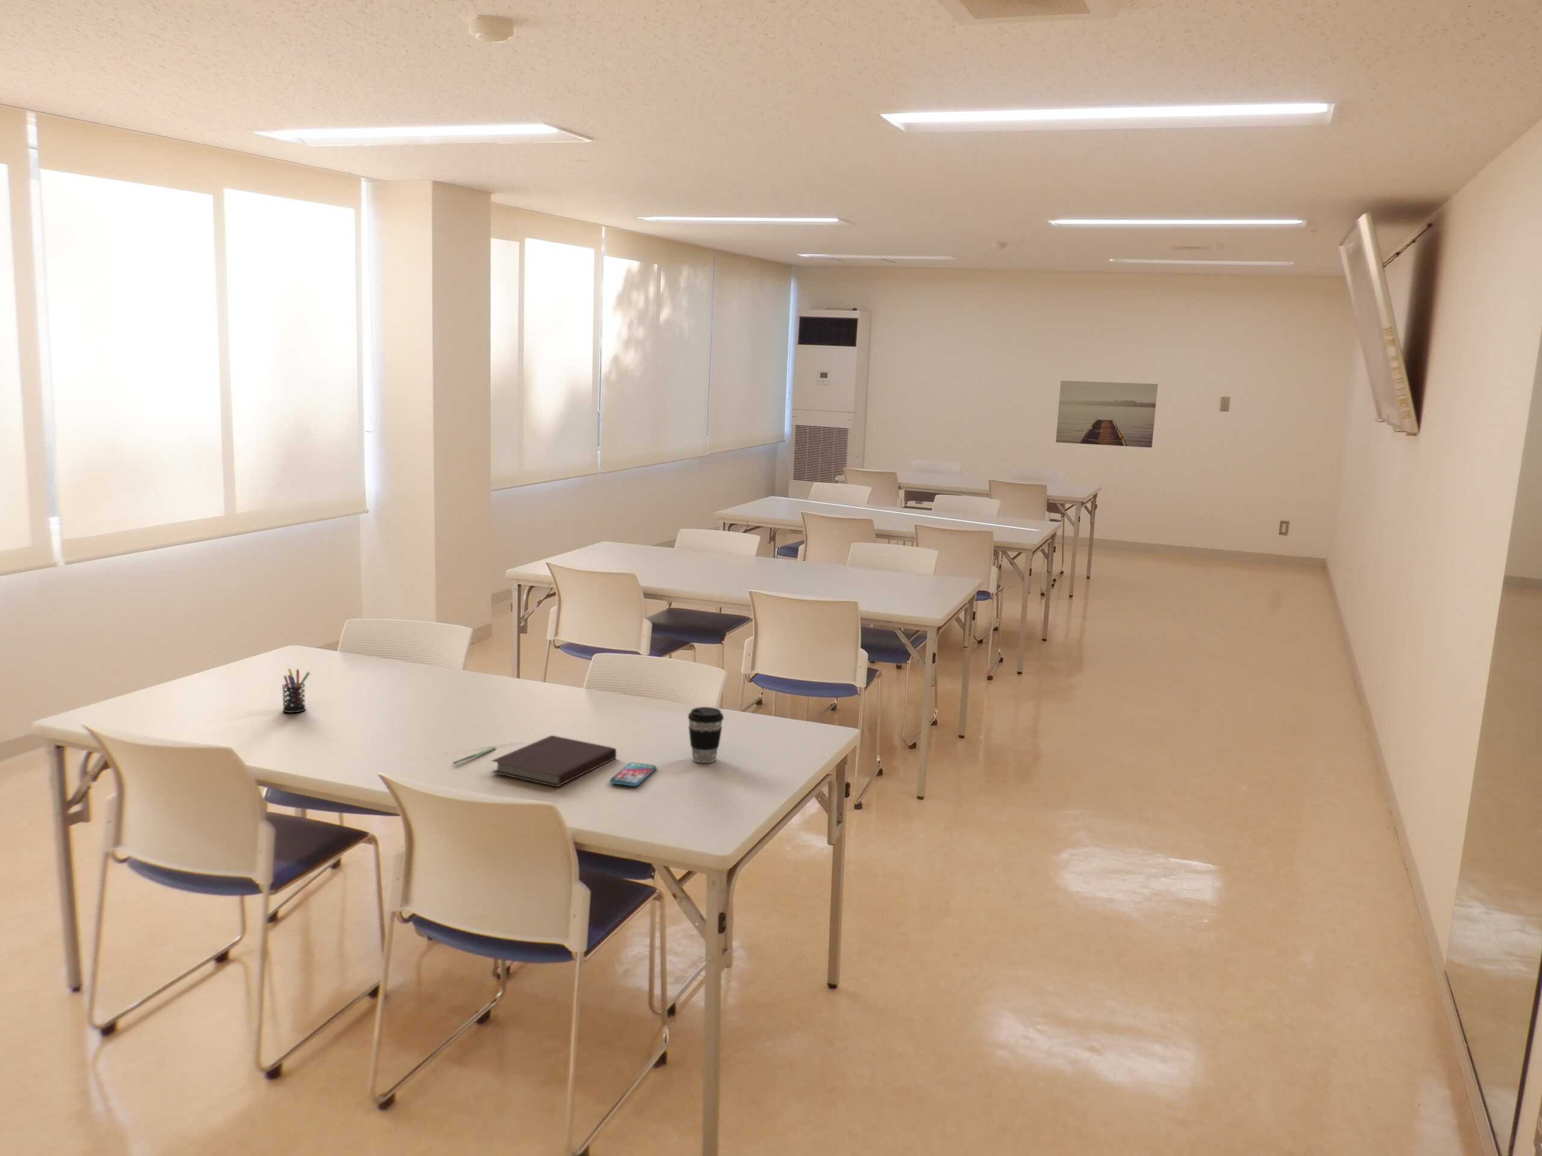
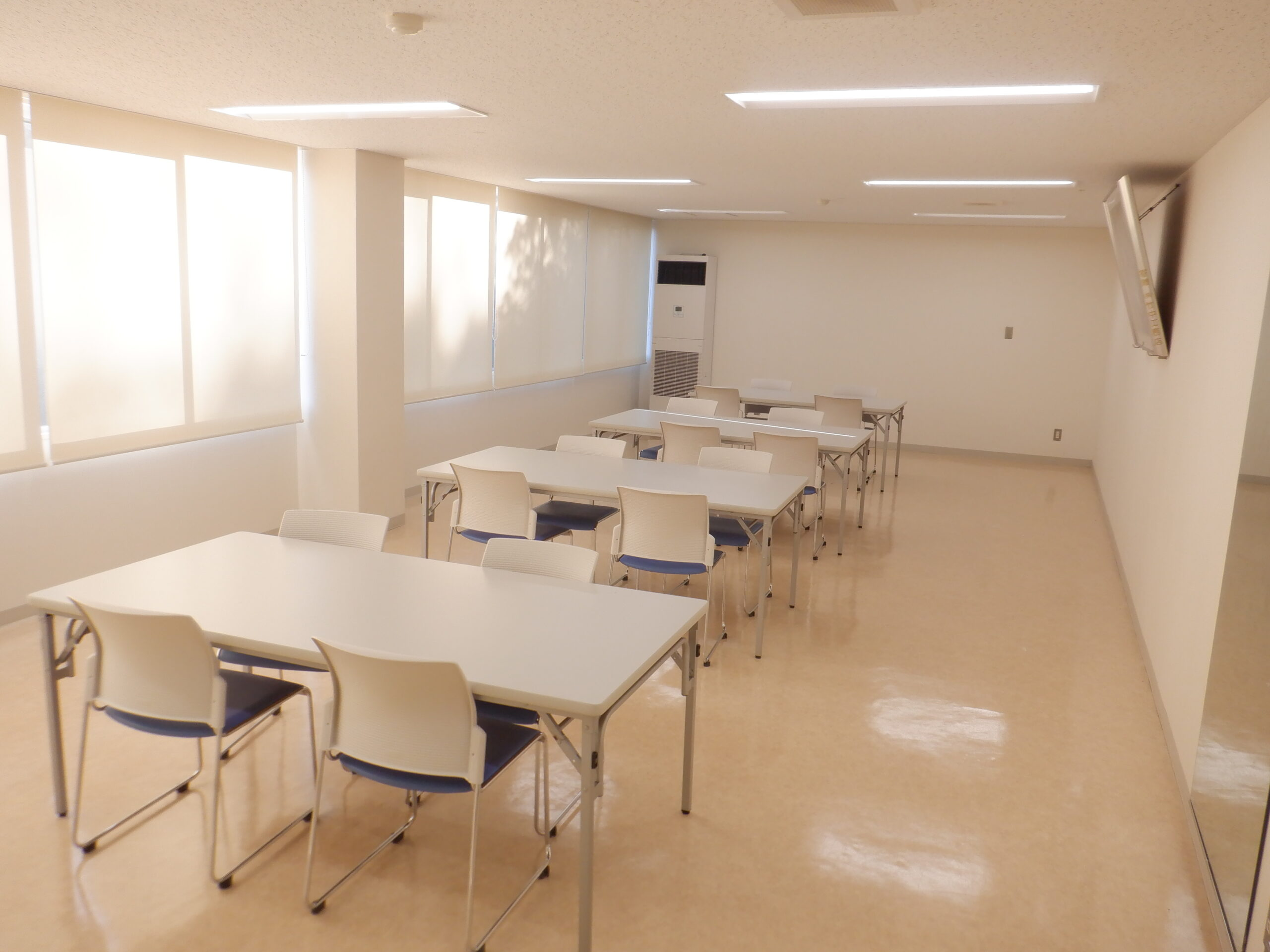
- notebook (555, 760)
- smartphone (633, 773)
- coffee cup (704, 735)
- pen (475, 755)
- wall art (1106, 414)
- pen holder (296, 688)
